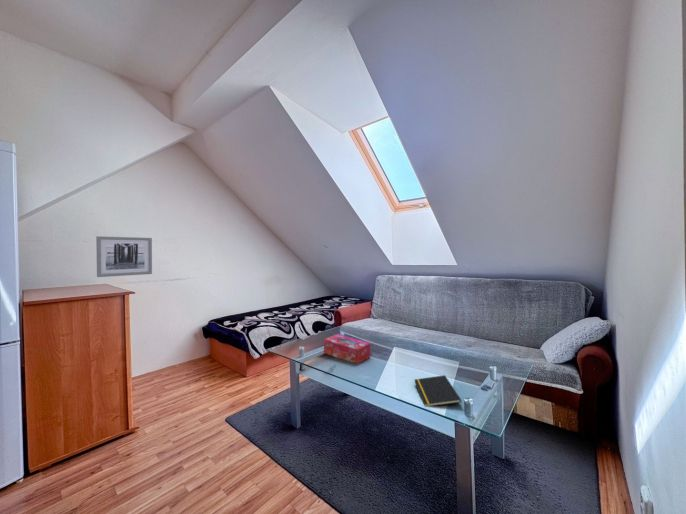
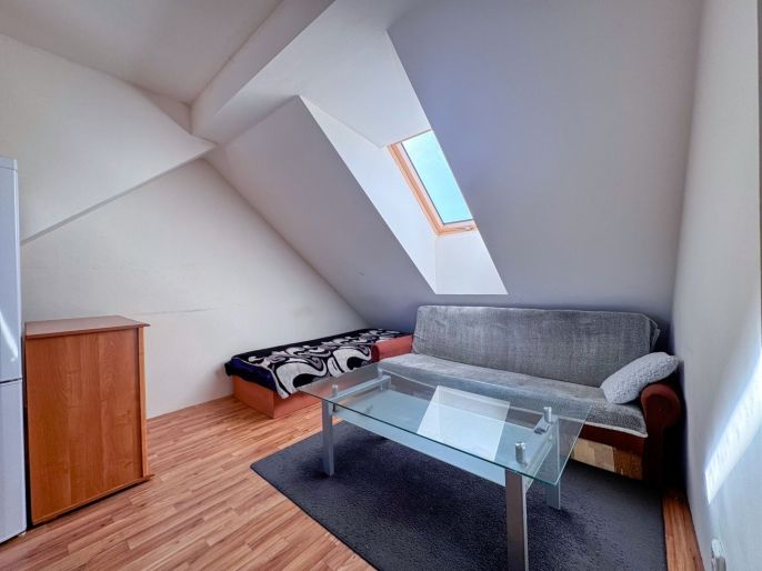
- notepad (435, 389)
- wall art (125, 256)
- tissue box (346, 348)
